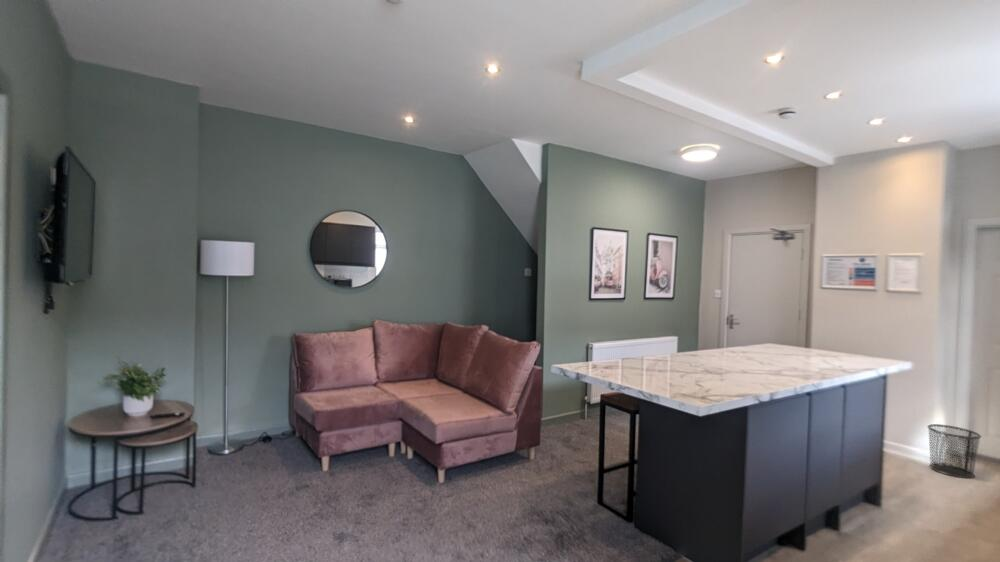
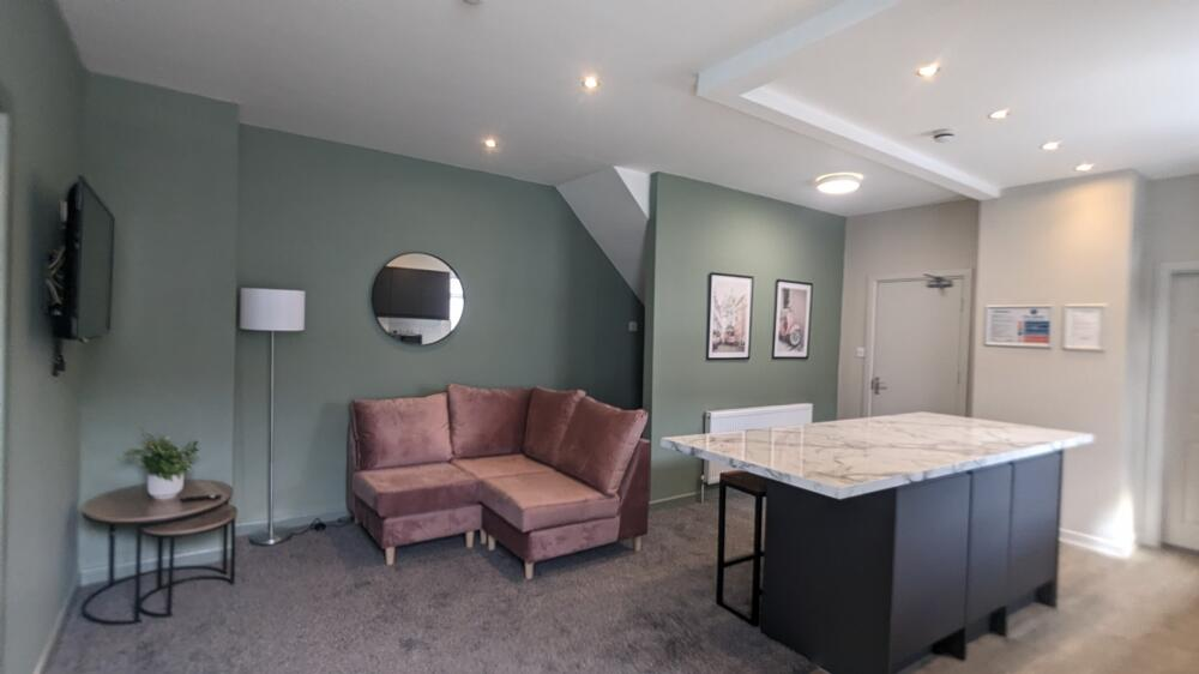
- waste bin (952, 450)
